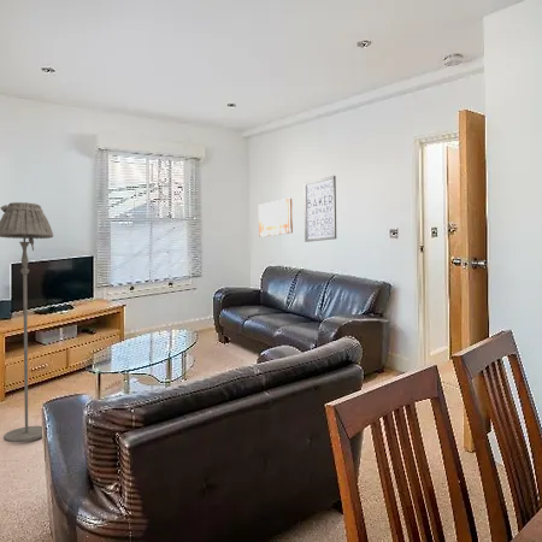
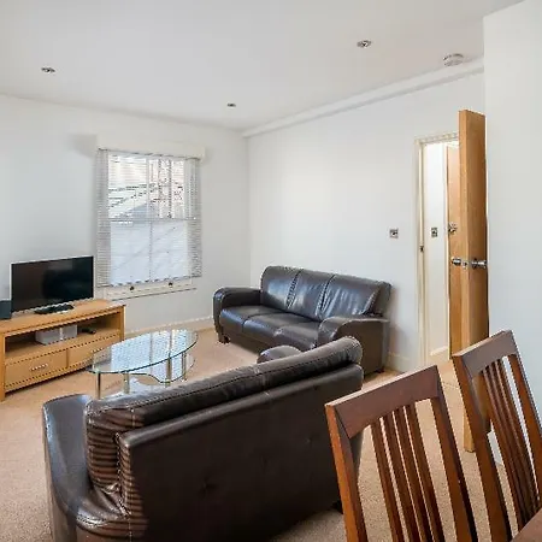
- floor lamp (25, 319)
- wall art (275, 218)
- wall art (319, 210)
